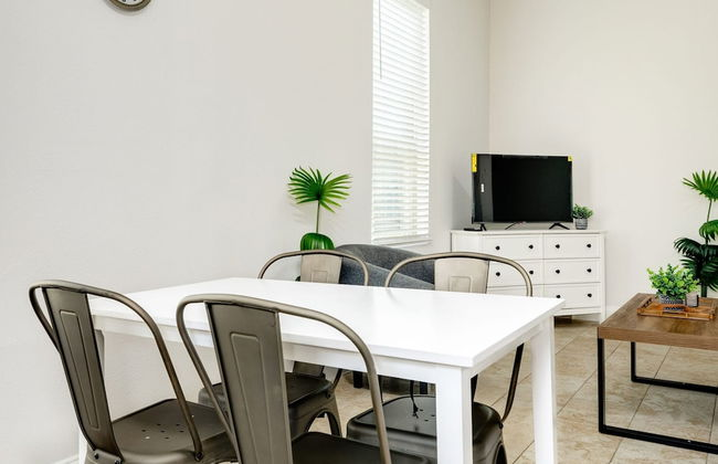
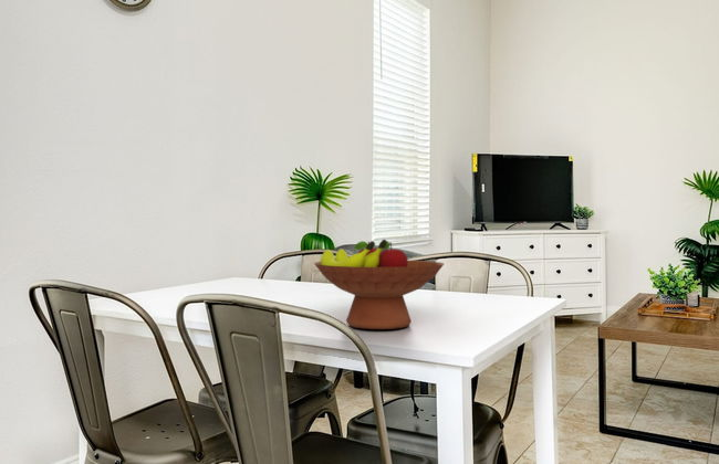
+ fruit bowl (378, 282)
